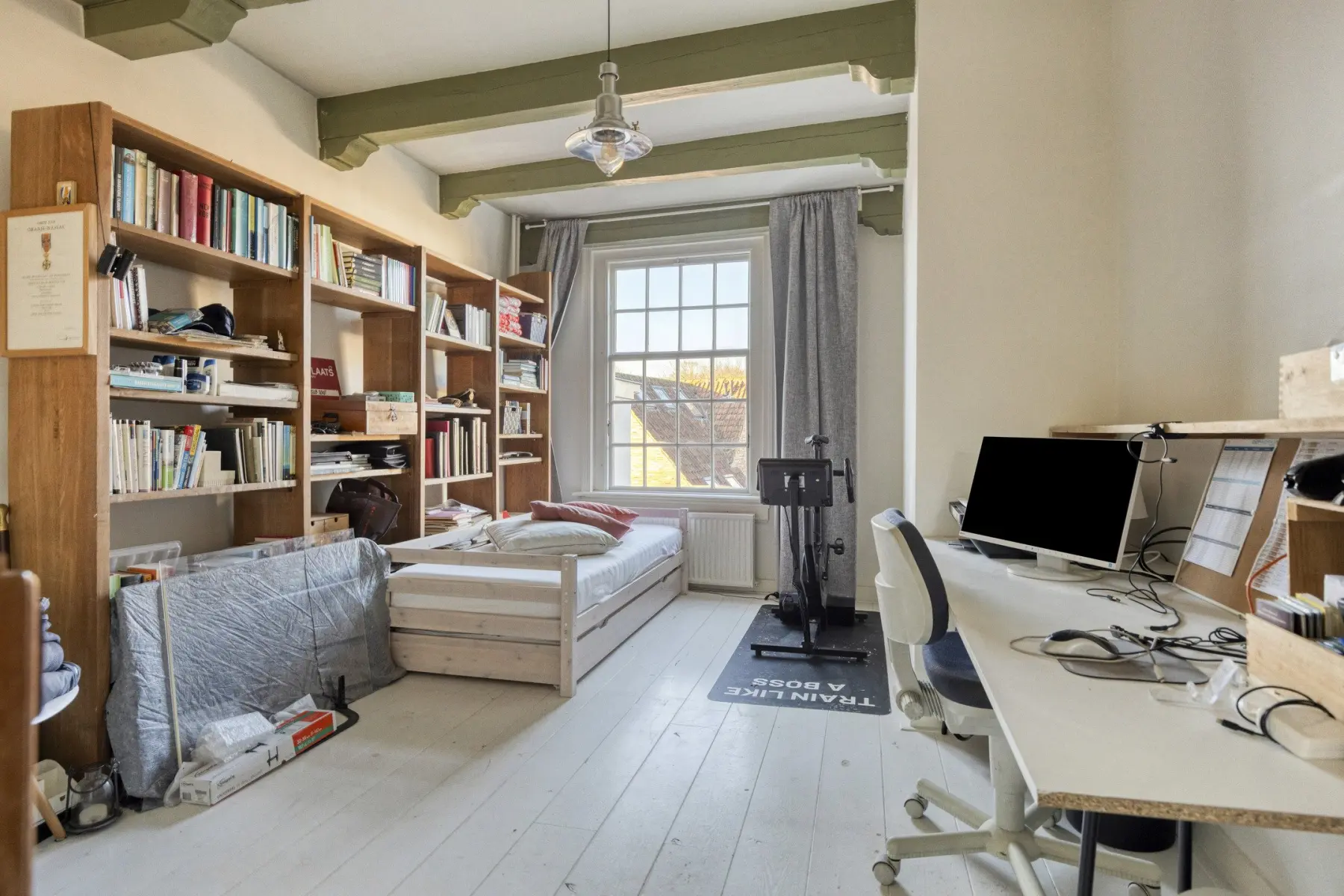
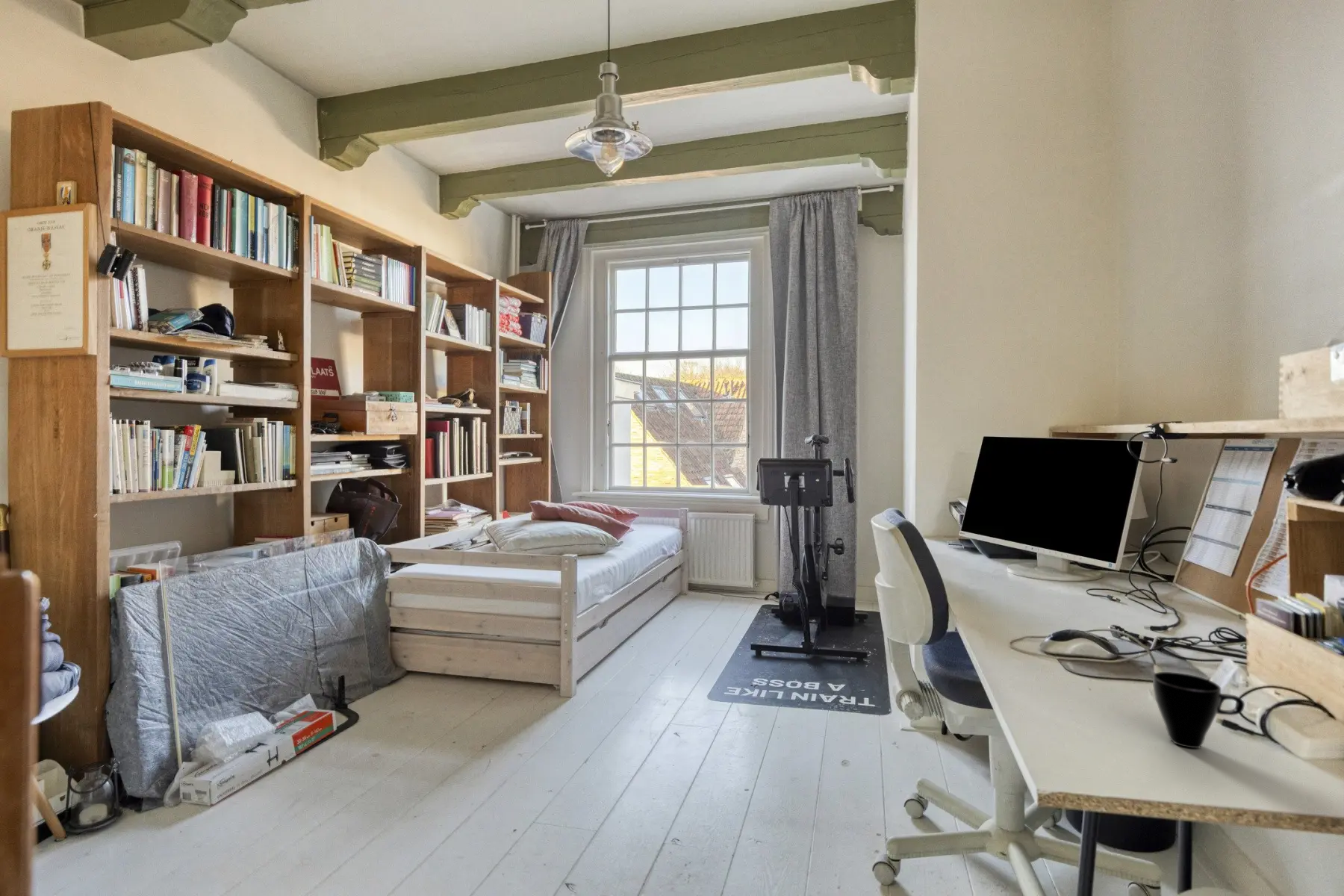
+ cup (1197, 712)
